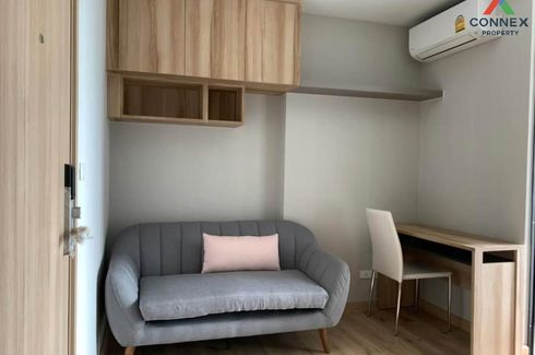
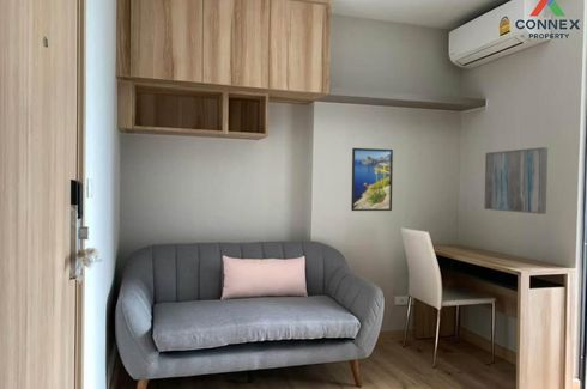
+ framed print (371, 180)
+ wall art (513, 181)
